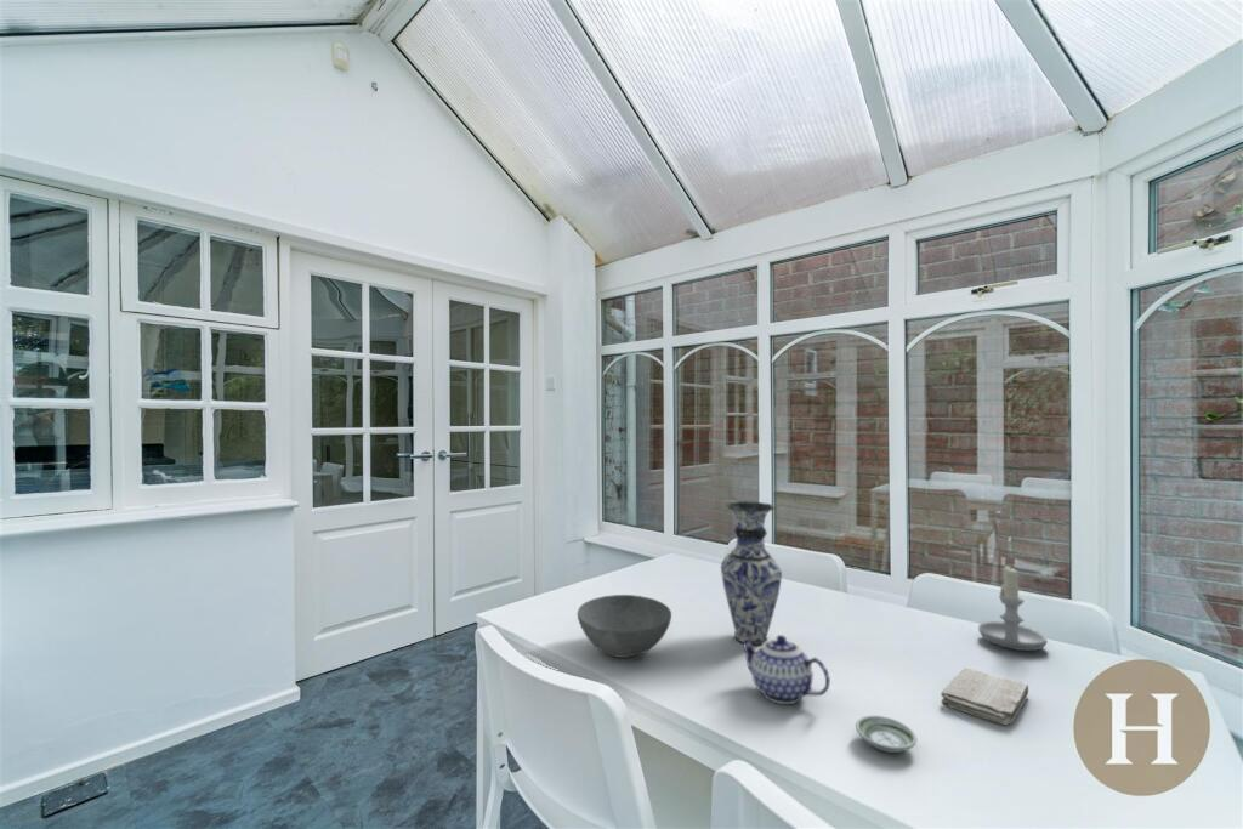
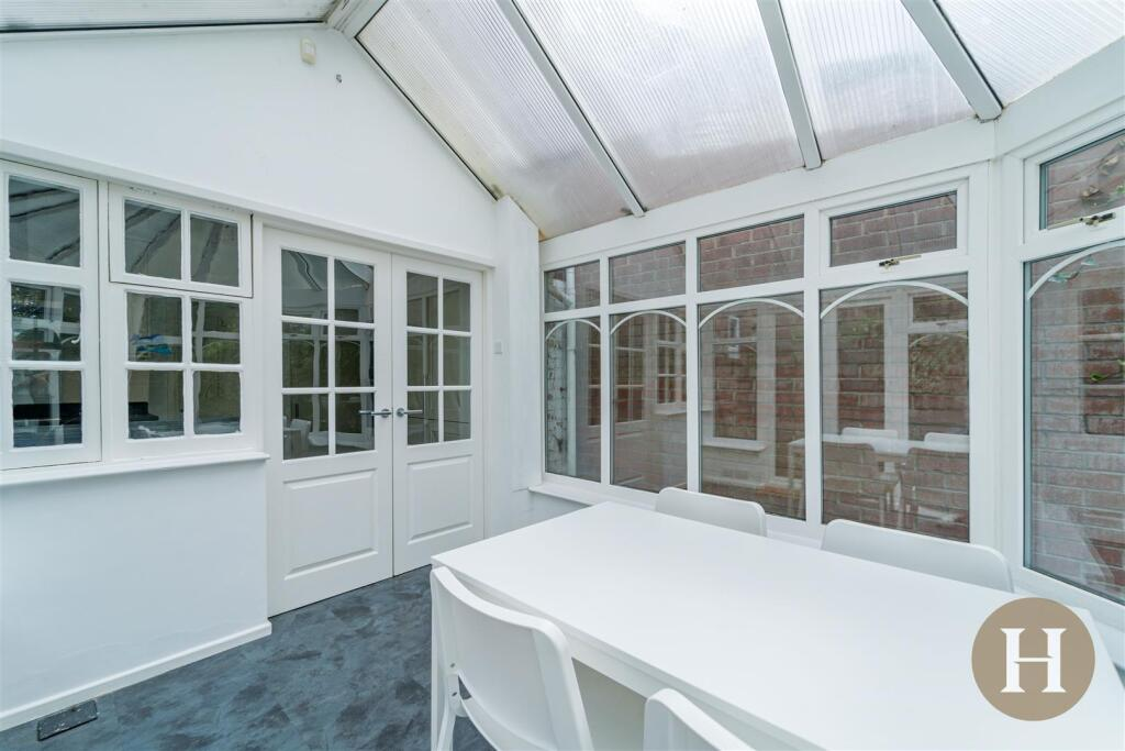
- saucer (885, 737)
- vase (750, 572)
- candle (1011, 603)
- bowl (624, 630)
- washcloth (984, 692)
- teapot (782, 665)
